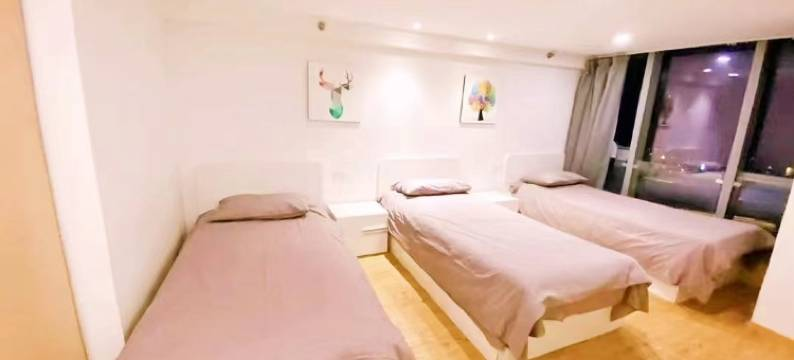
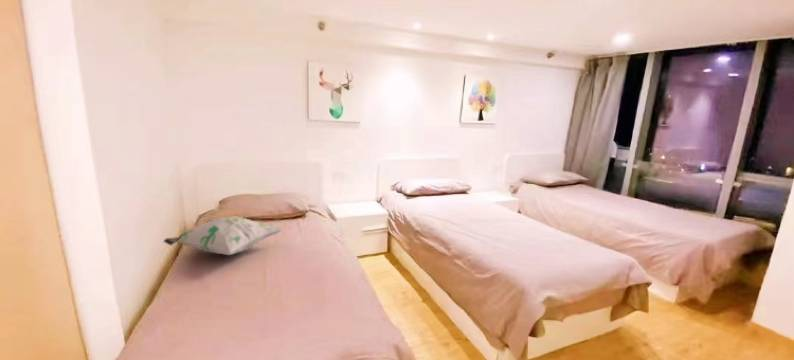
+ decorative pillow (226, 234)
